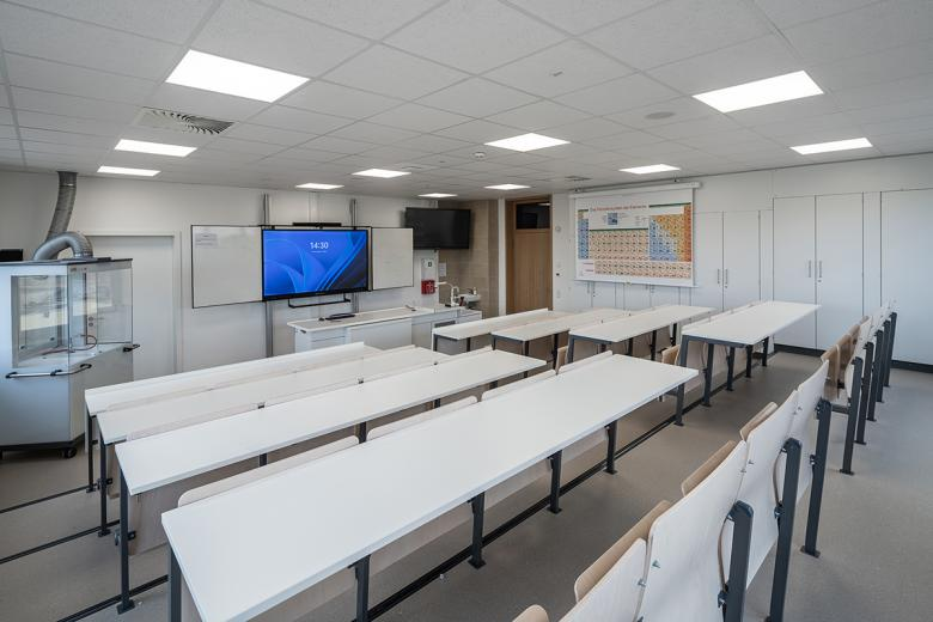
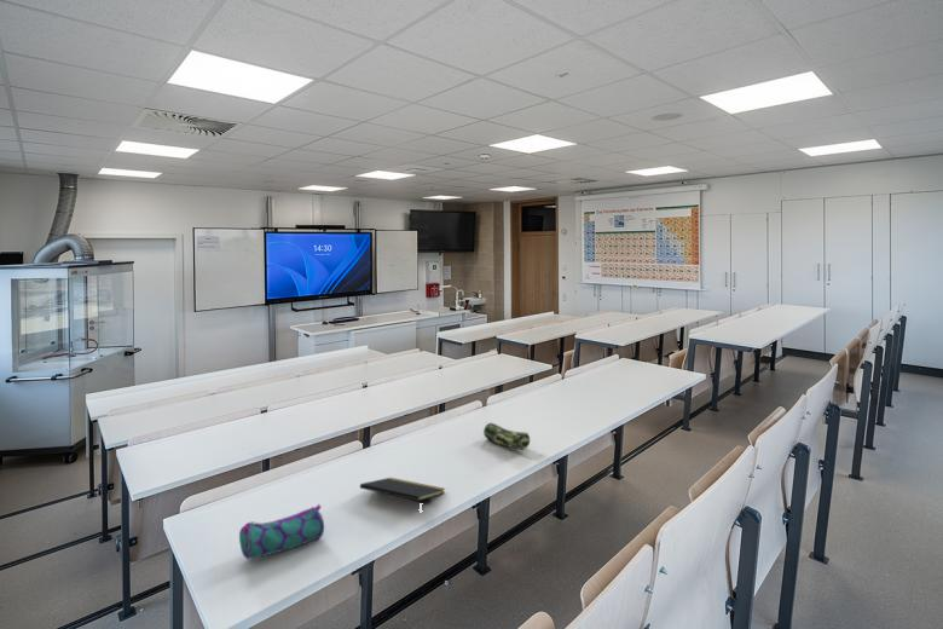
+ notepad (403, 487)
+ pencil case (283, 531)
+ pencil case (507, 437)
